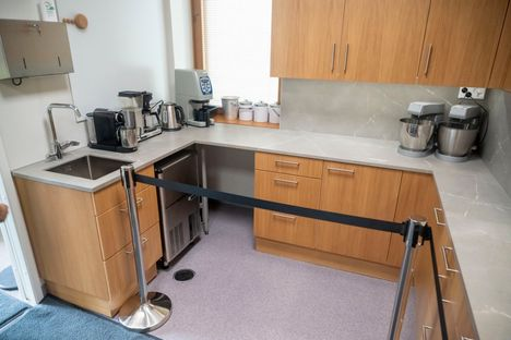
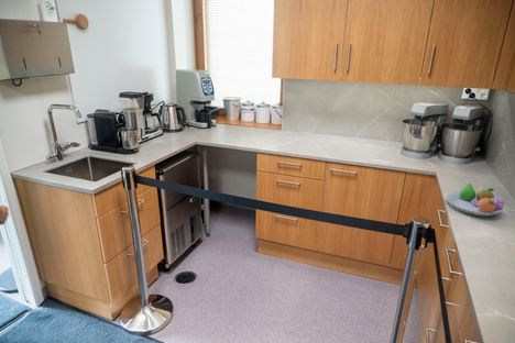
+ fruit bowl (474, 197)
